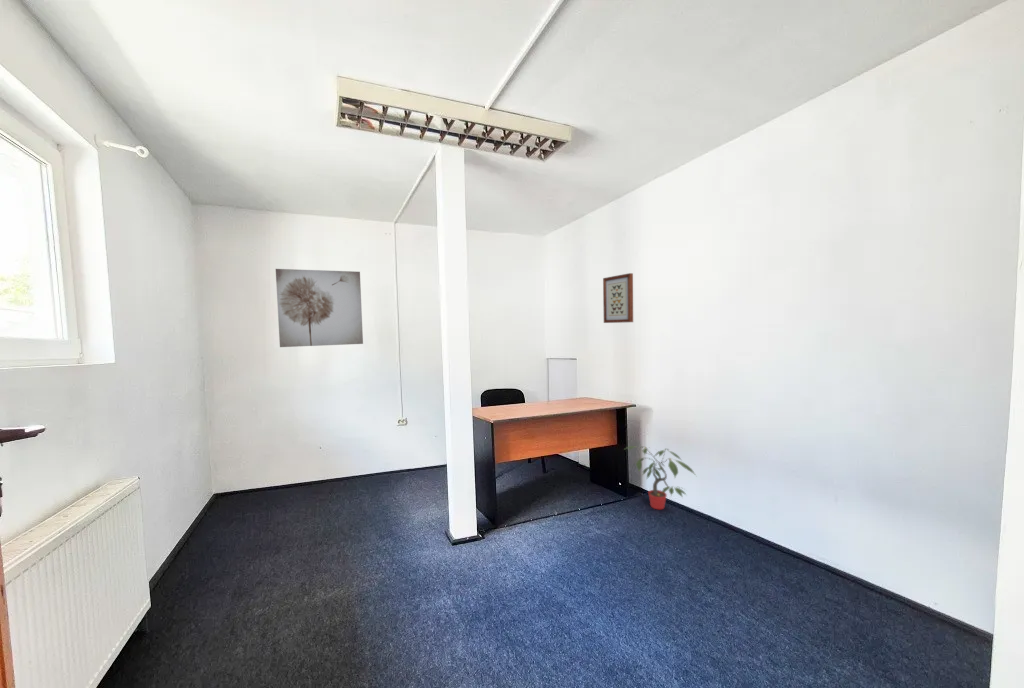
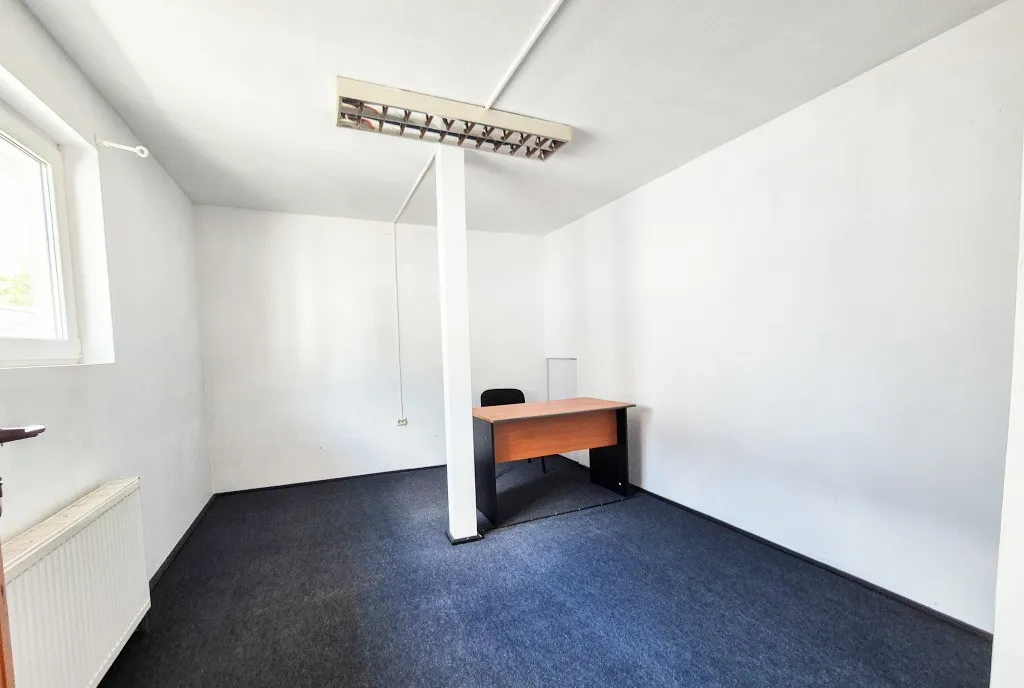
- wall art (617, 299)
- wall art (321, 308)
- potted plant (657, 478)
